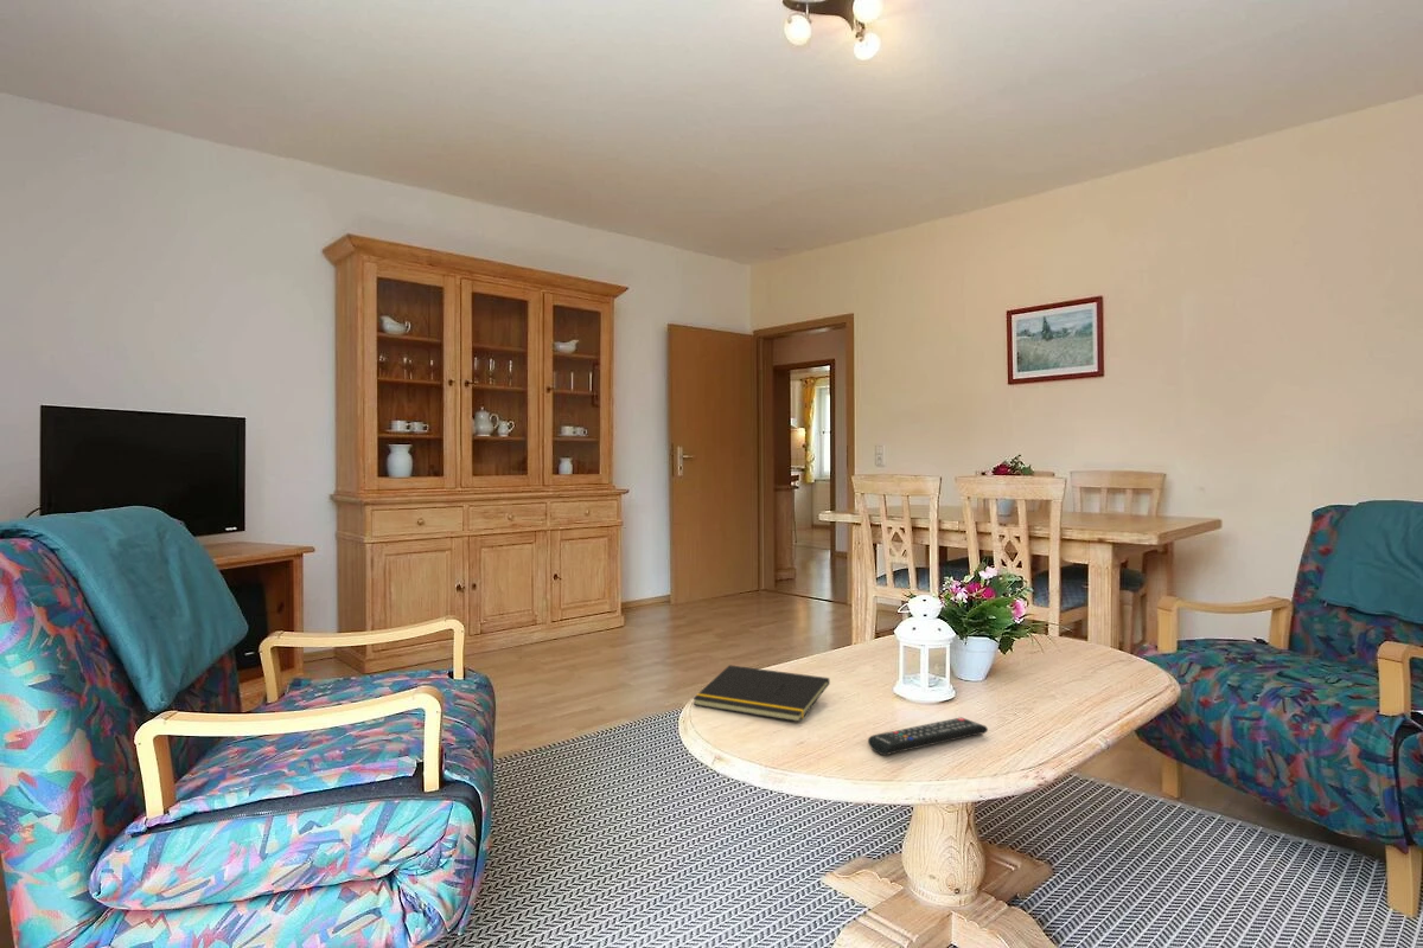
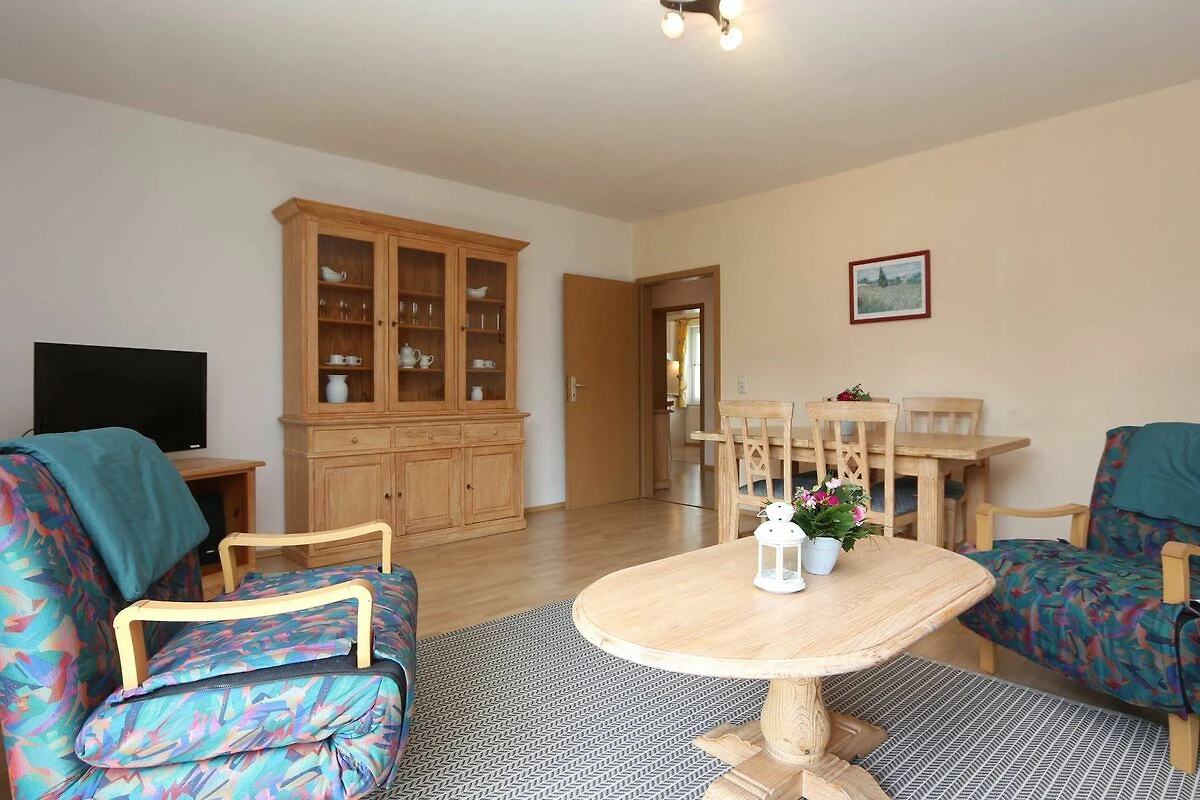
- notepad (761, 691)
- remote control (929, 736)
